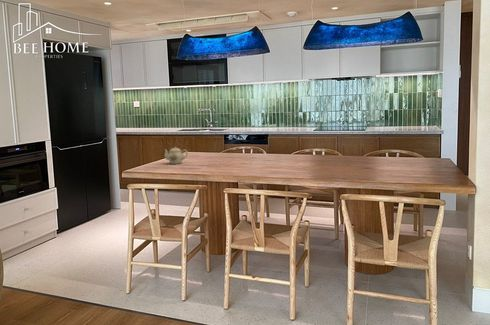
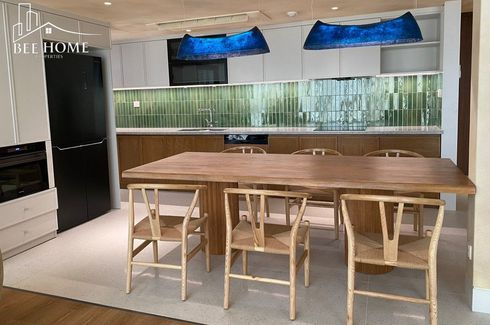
- teapot (176, 155)
